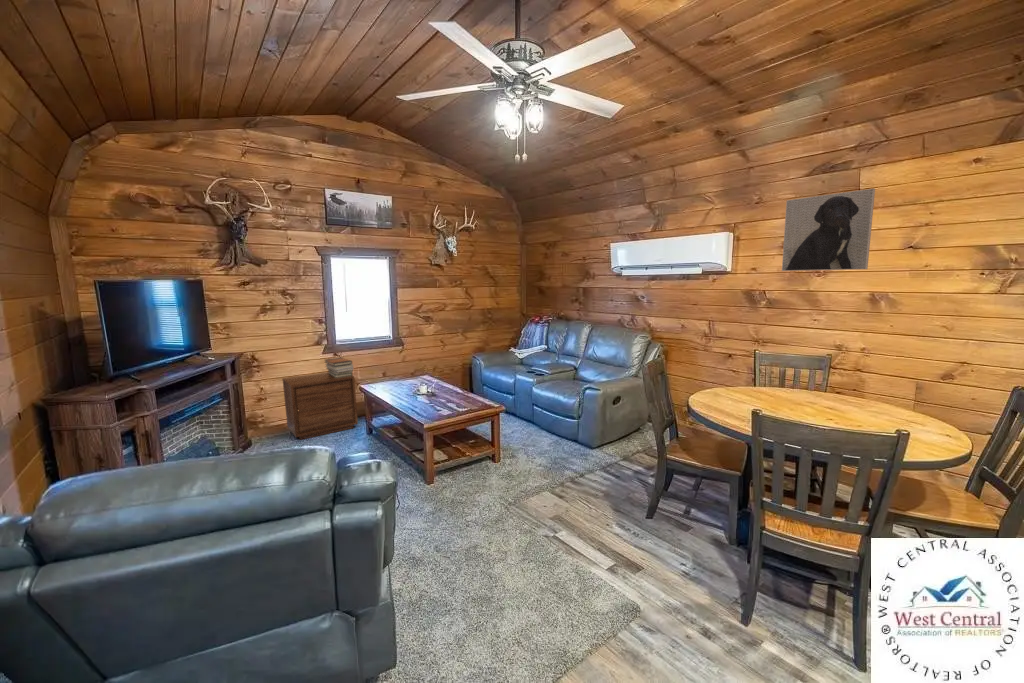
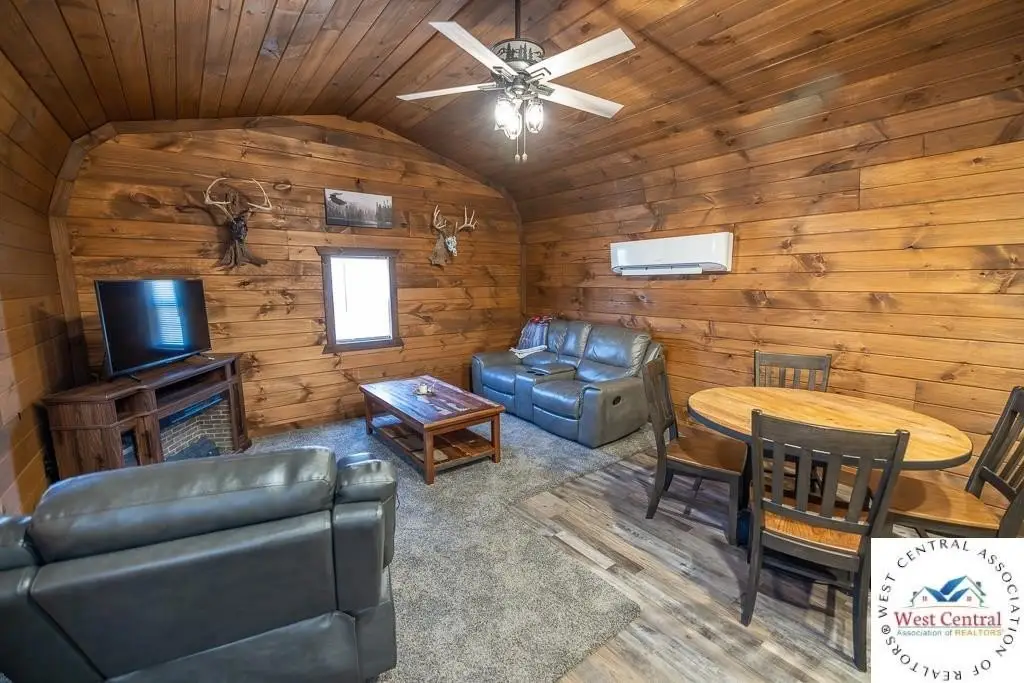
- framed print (824, 233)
- book stack (339, 367)
- nightstand (320, 403)
